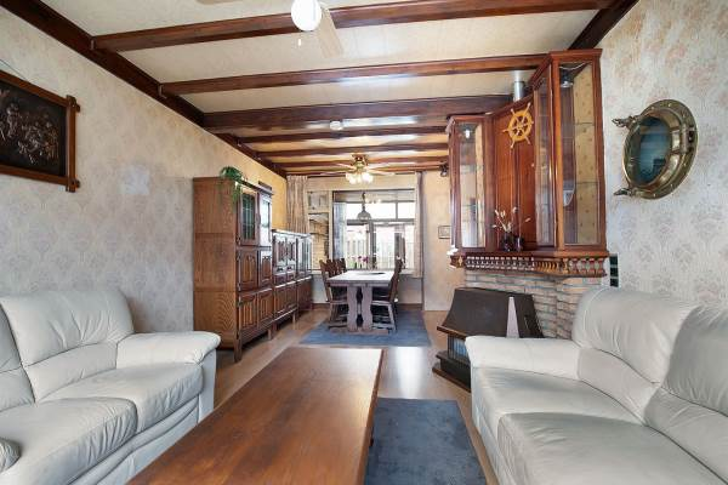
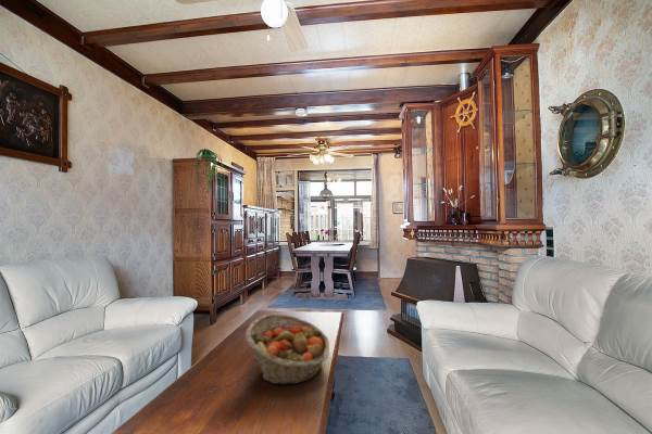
+ fruit basket (289, 344)
